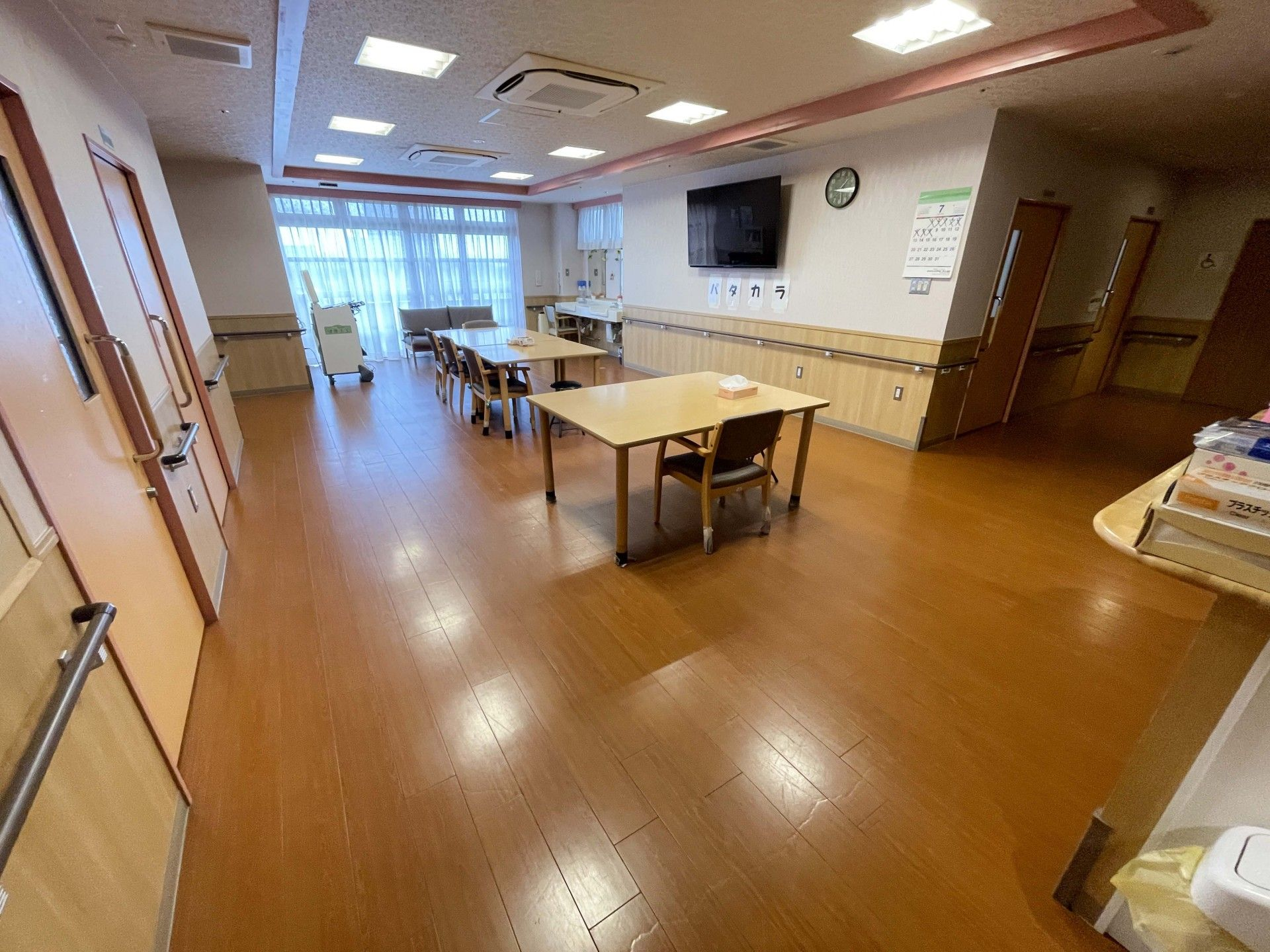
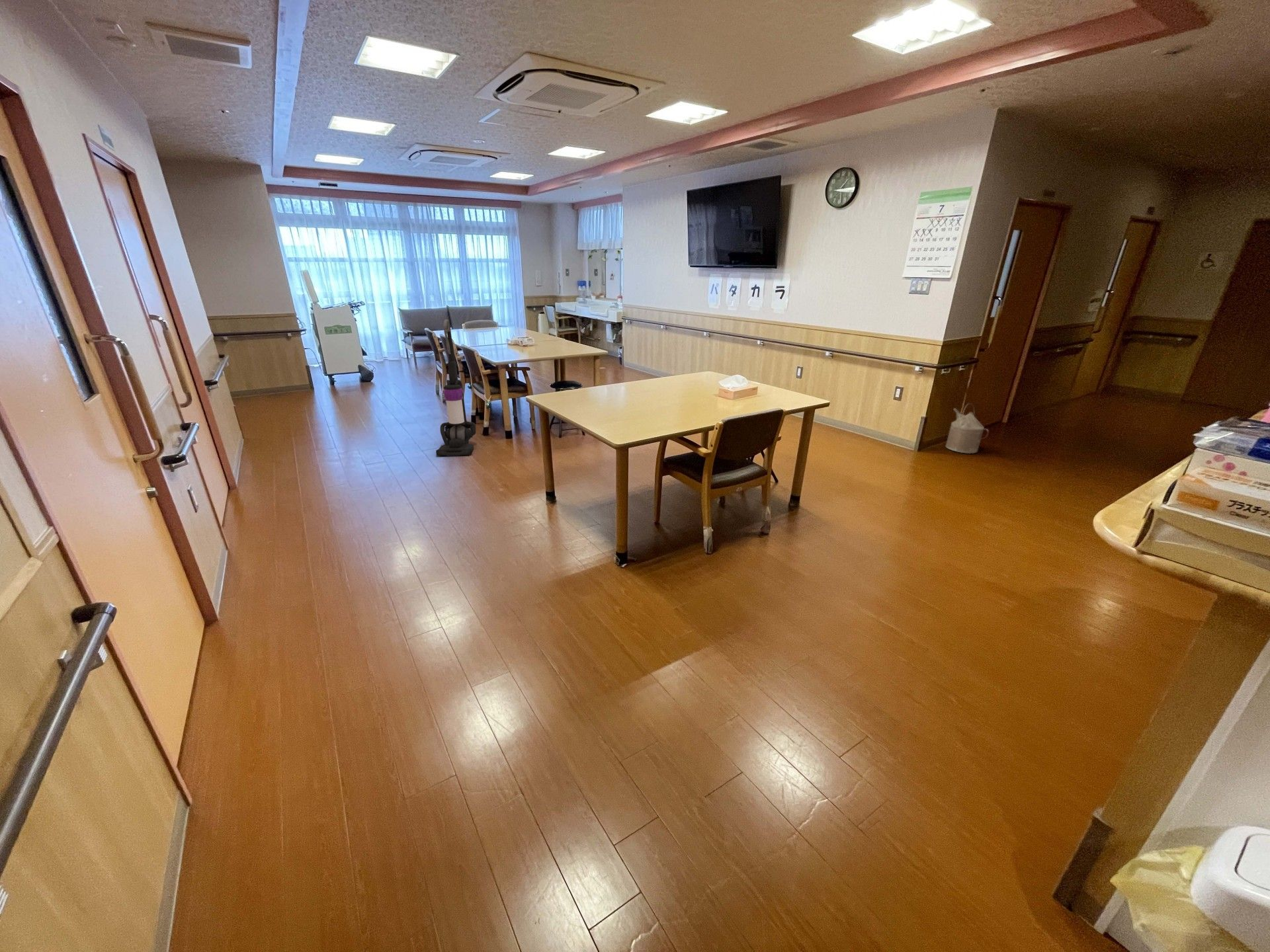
+ vacuum cleaner (451, 387)
+ watering can (968, 428)
